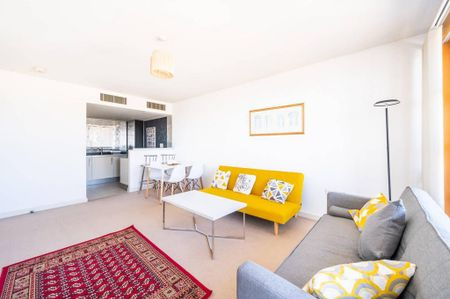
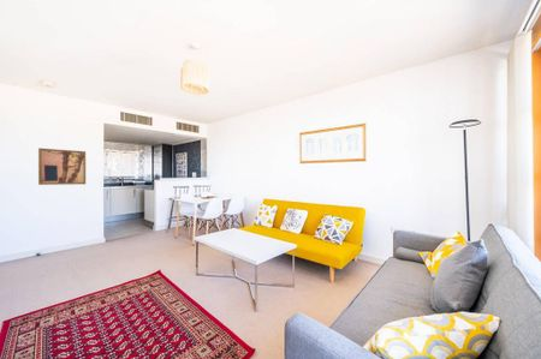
+ wall art (63, 167)
